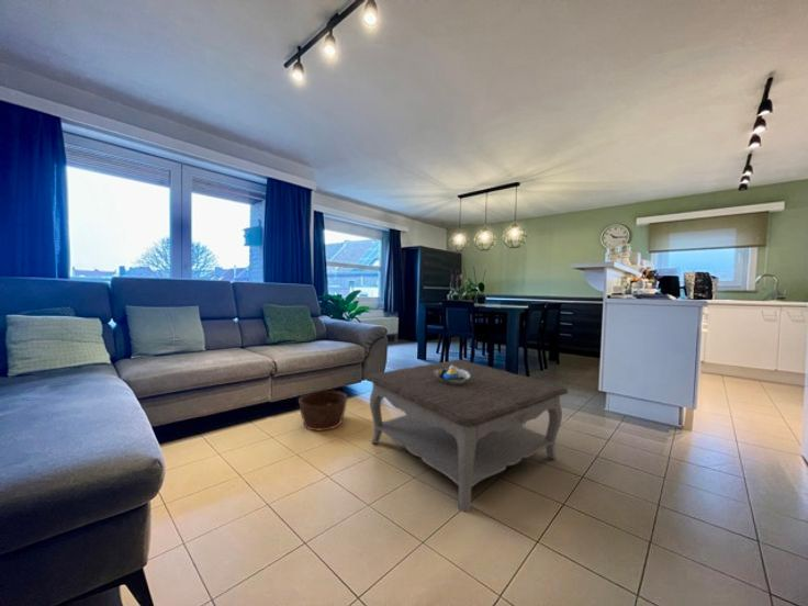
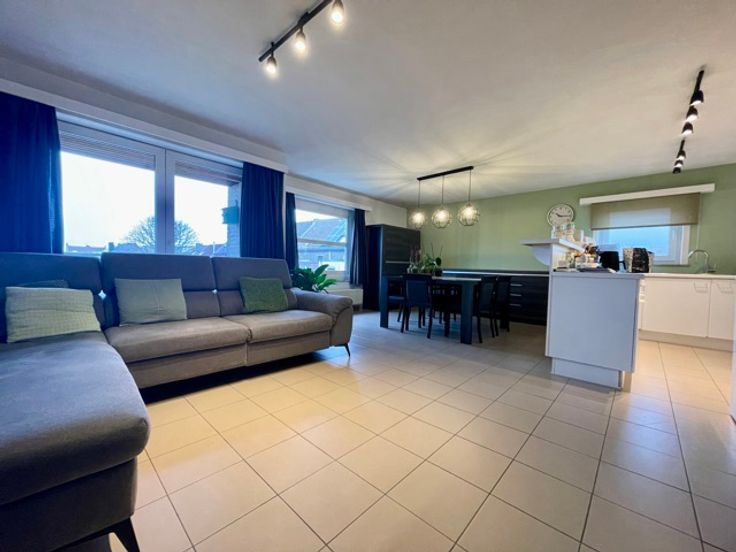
- basket (323, 409)
- coffee table (461, 415)
- decorative bowl (449, 371)
